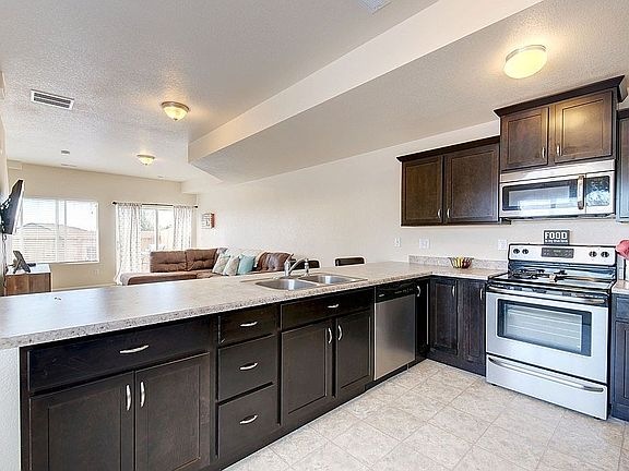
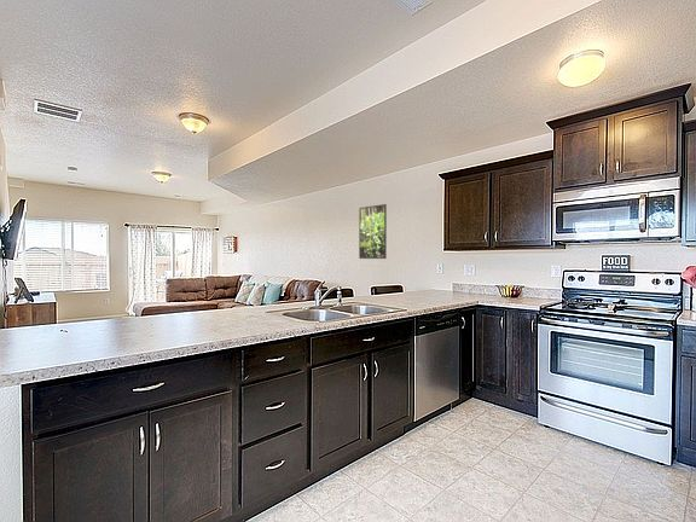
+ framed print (372, 232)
